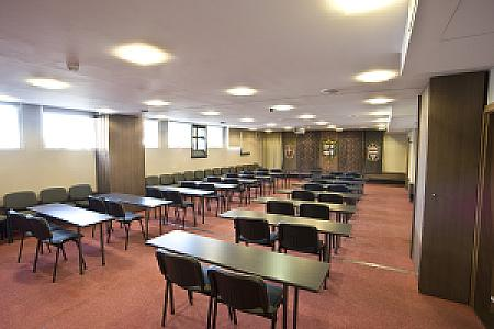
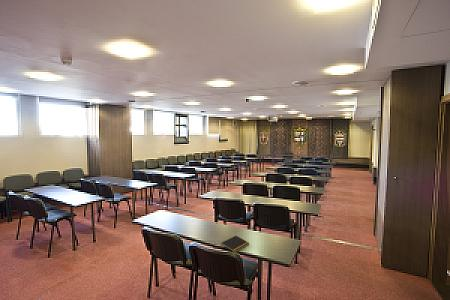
+ notepad (235, 243)
